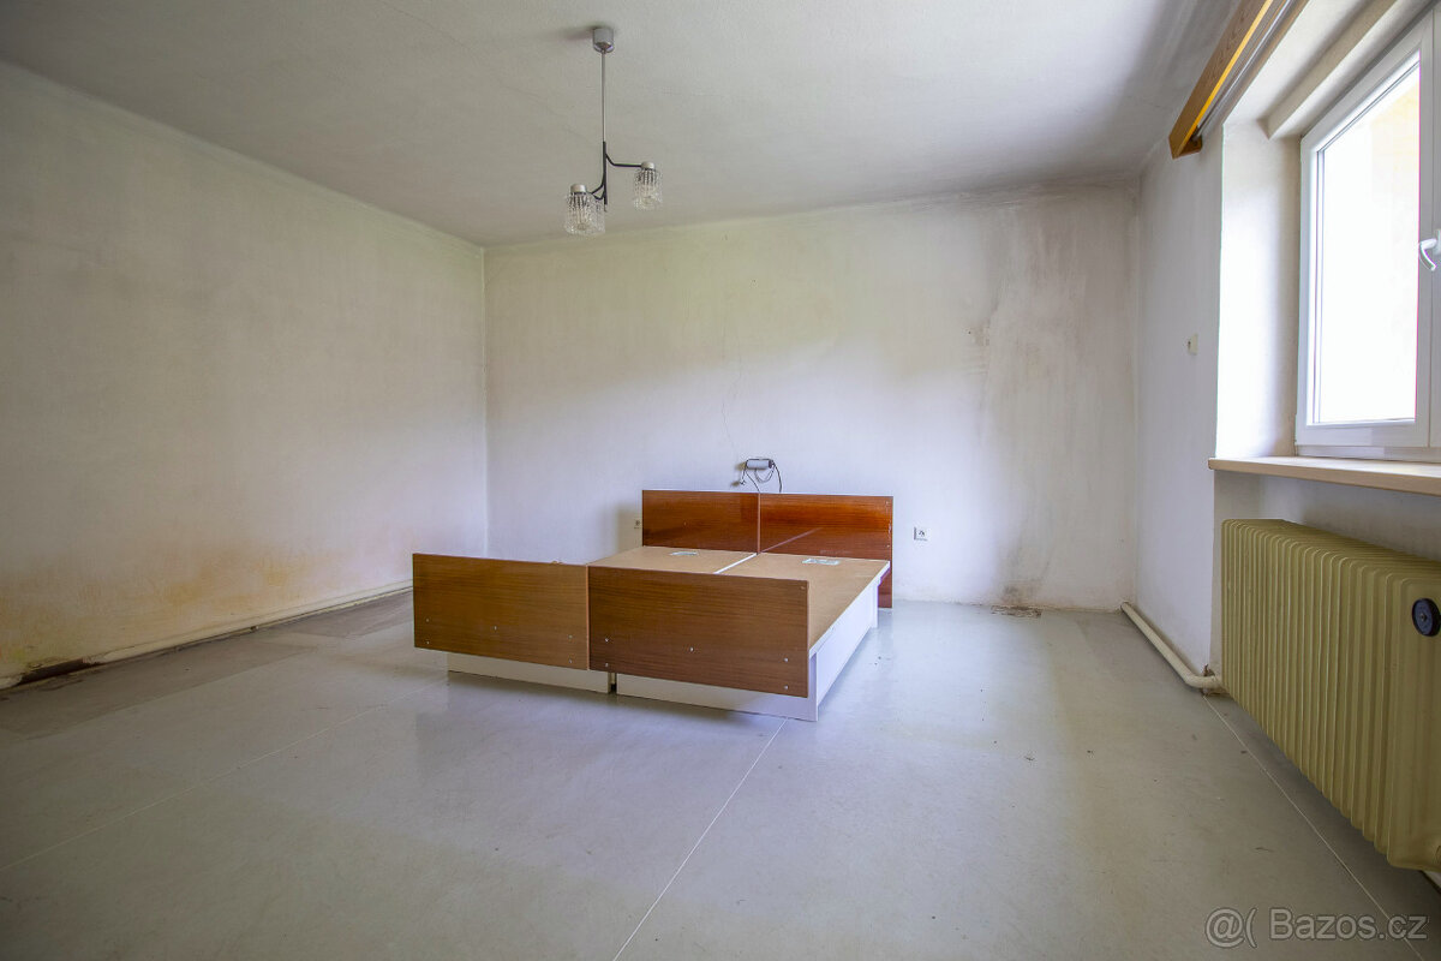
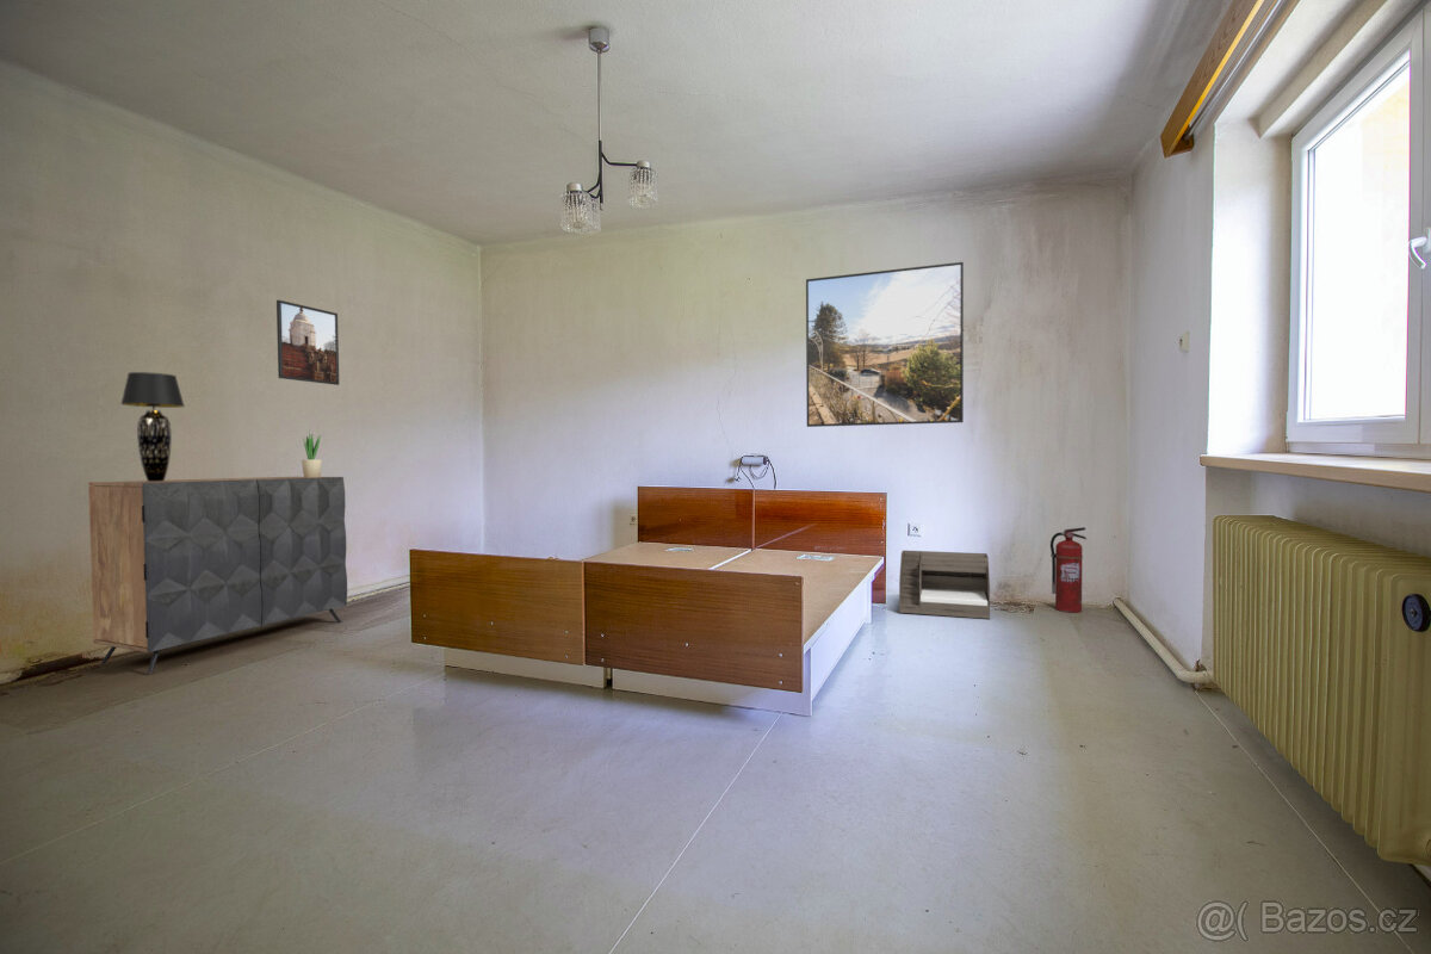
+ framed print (881, 348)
+ bed (943, 582)
+ fire extinguisher (1067, 568)
+ dresser (233, 559)
+ table lamp (154, 427)
+ potted plant (311, 452)
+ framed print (309, 343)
